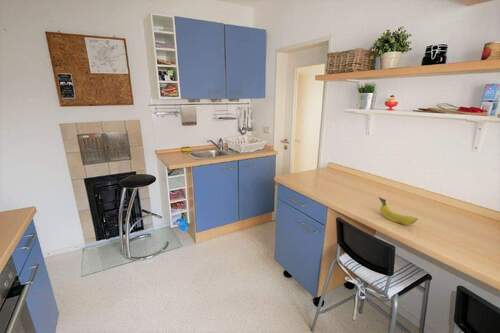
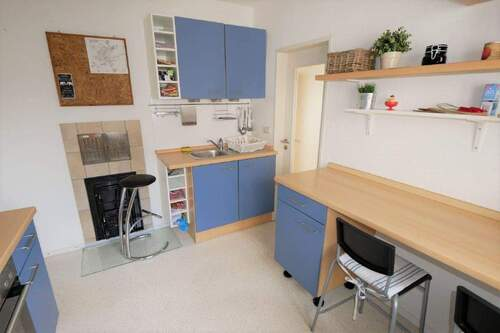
- fruit (397, 214)
